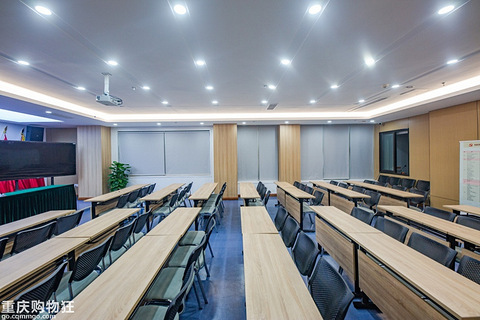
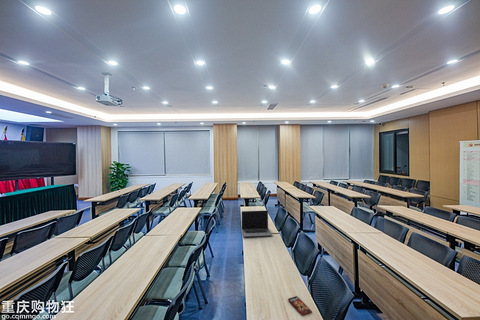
+ laptop computer (256, 223)
+ smartphone (299, 305)
